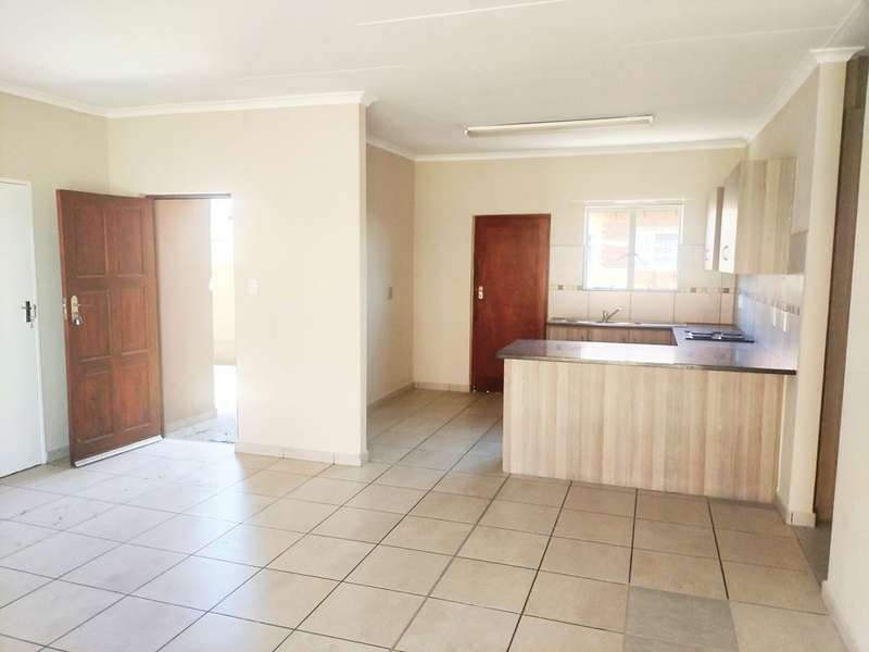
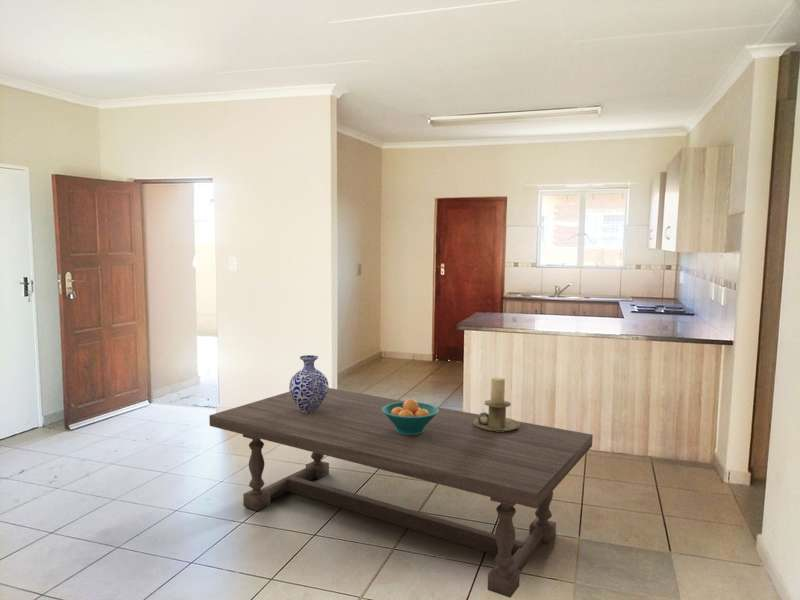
+ table (393, 472)
+ fruit bowl (410, 414)
+ candle holder (497, 401)
+ vase (309, 383)
